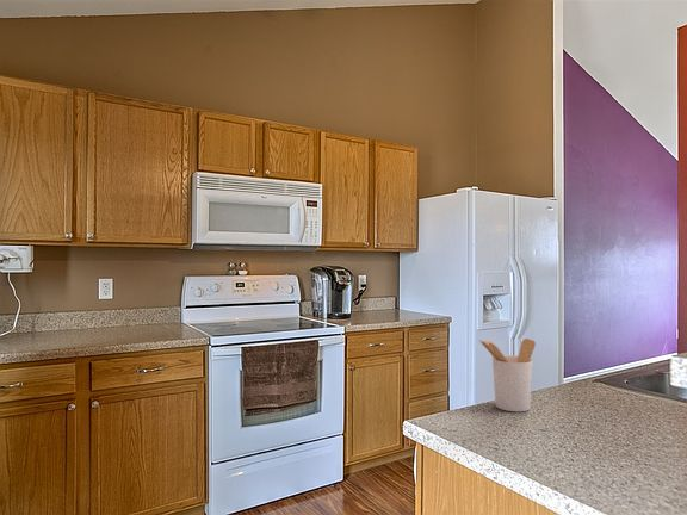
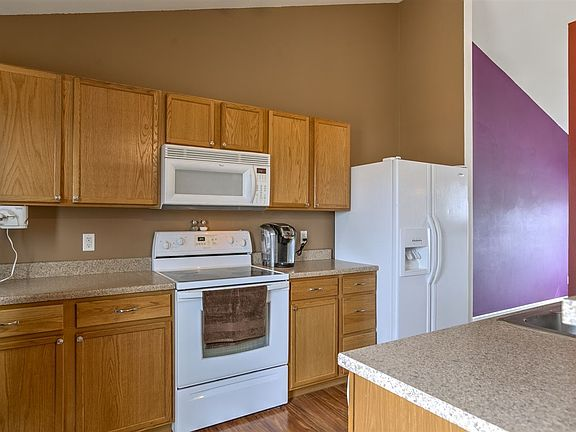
- utensil holder (505, 372)
